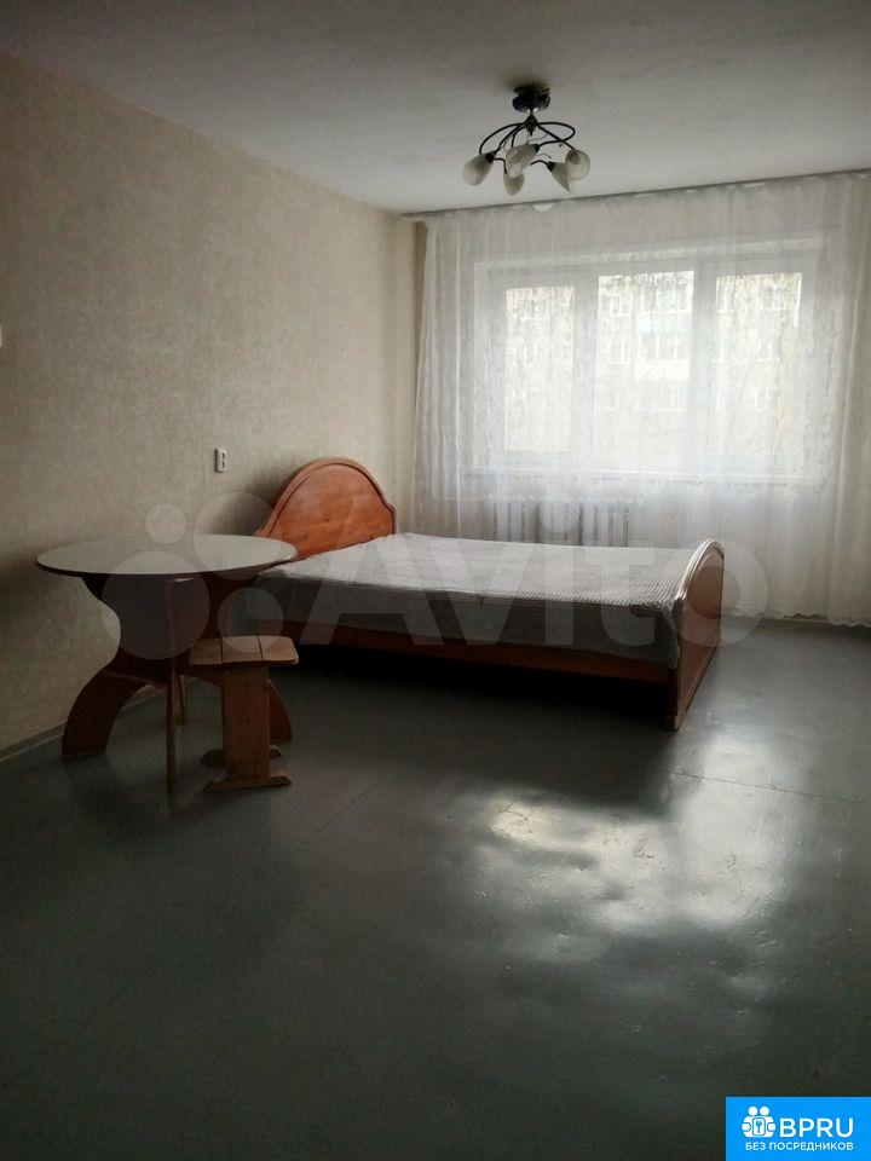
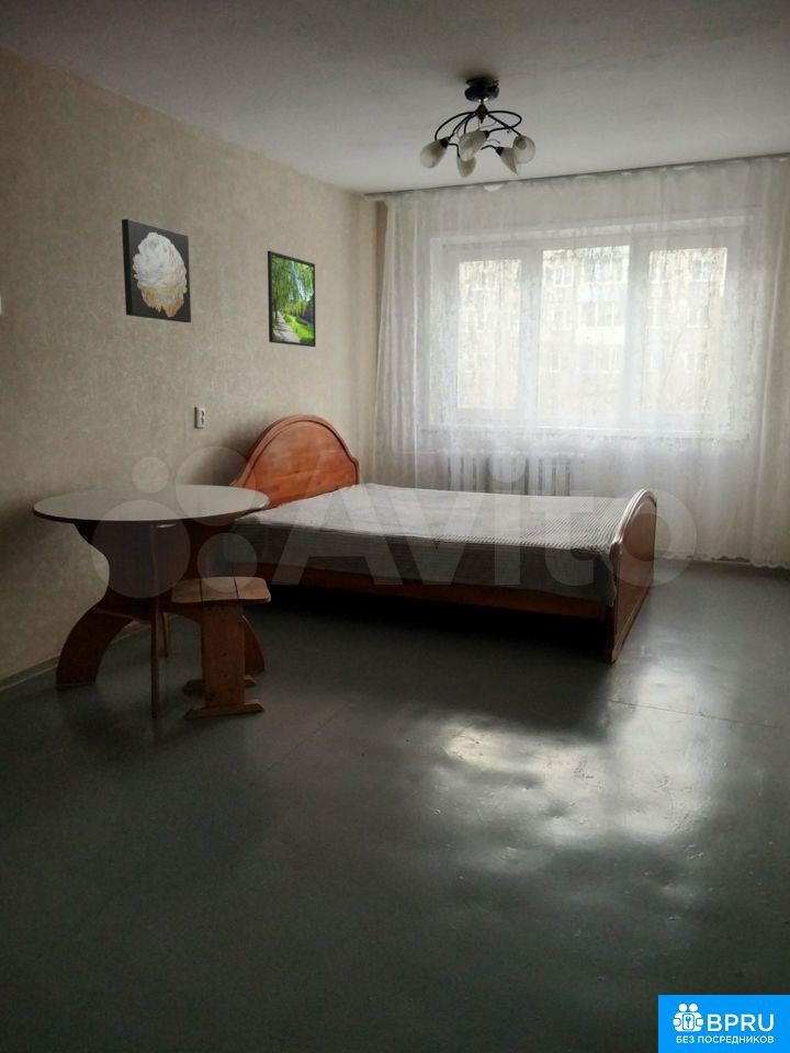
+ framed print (292, 301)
+ wall art (157, 273)
